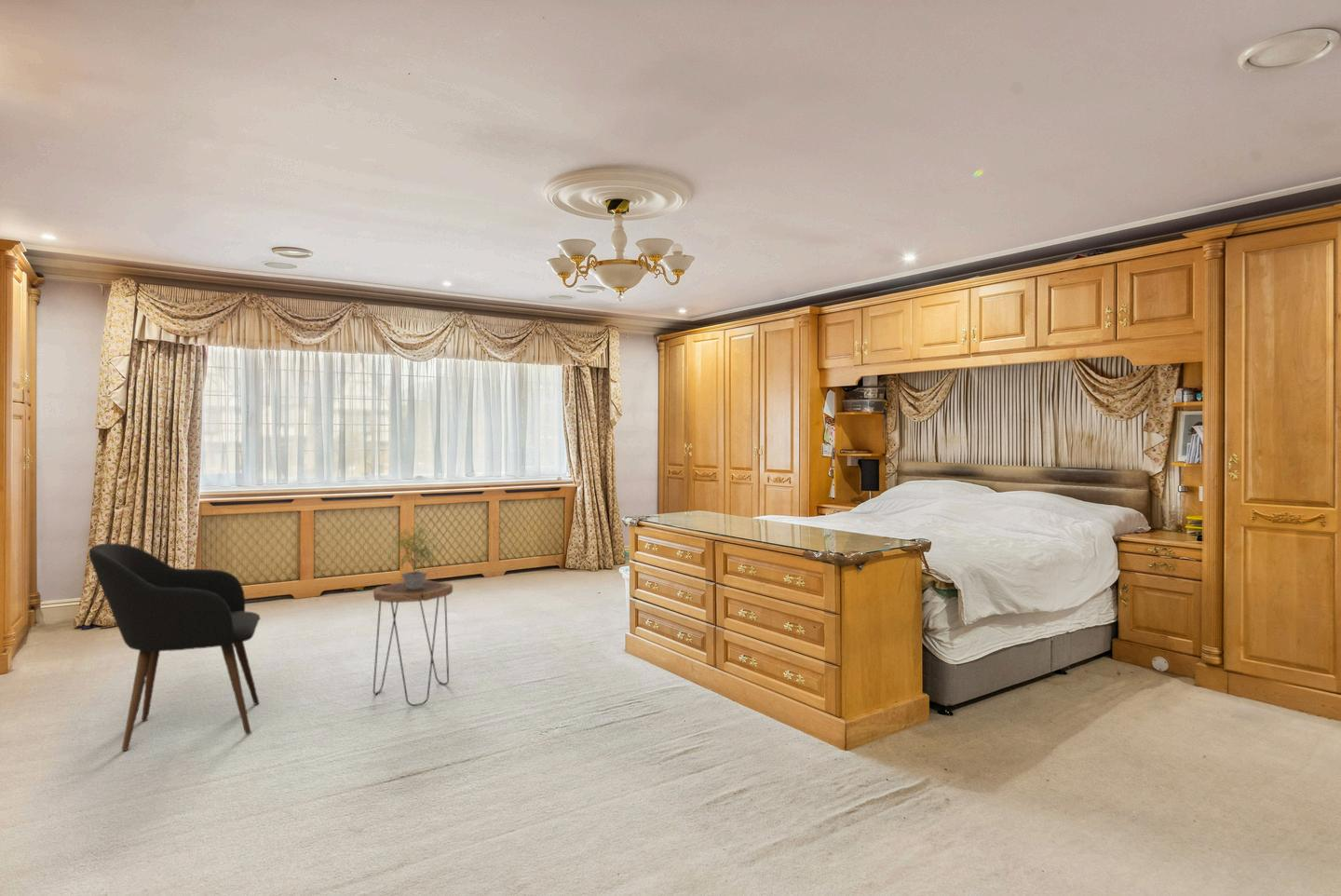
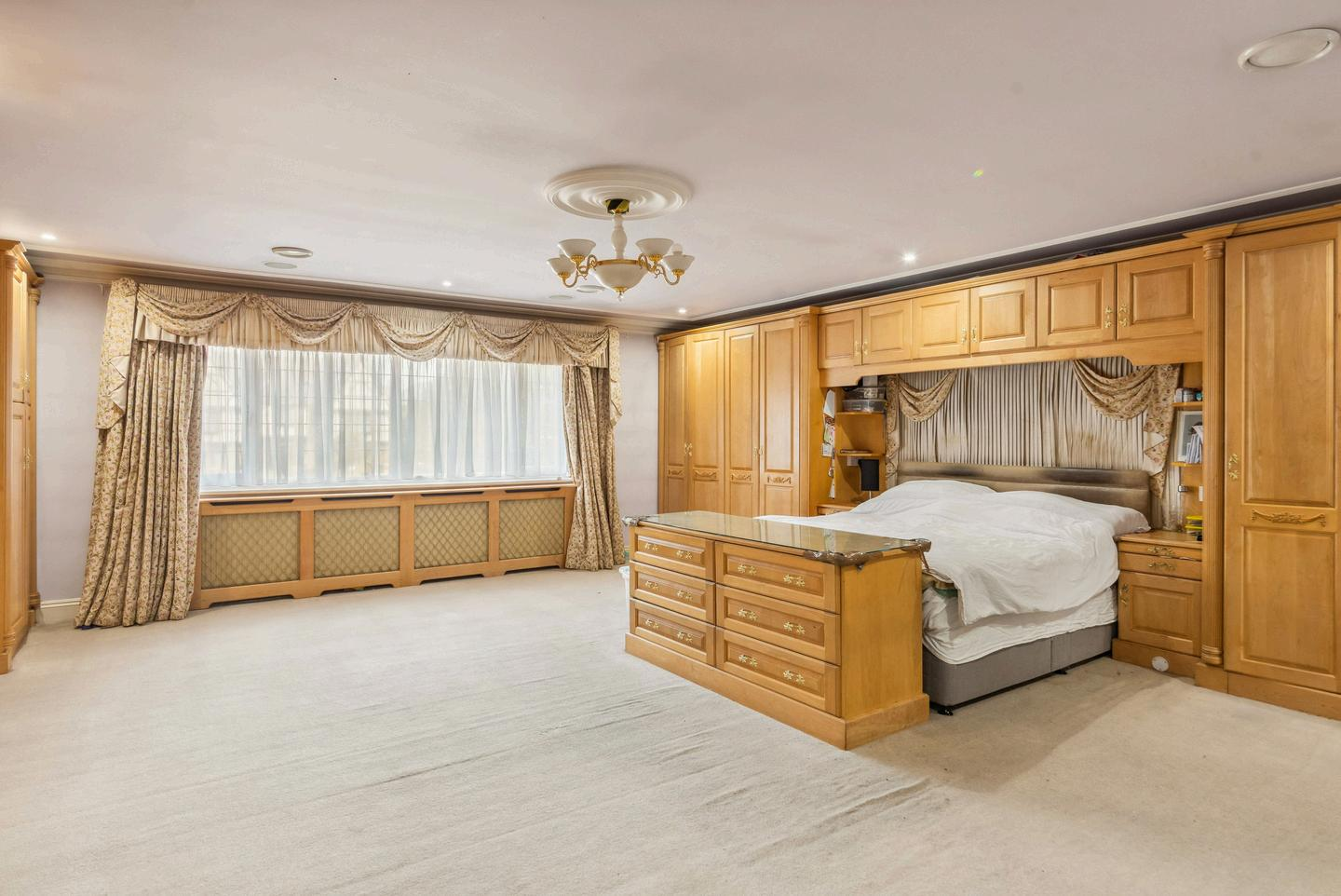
- potted plant (414, 552)
- side table (427, 636)
- armchair (193, 631)
